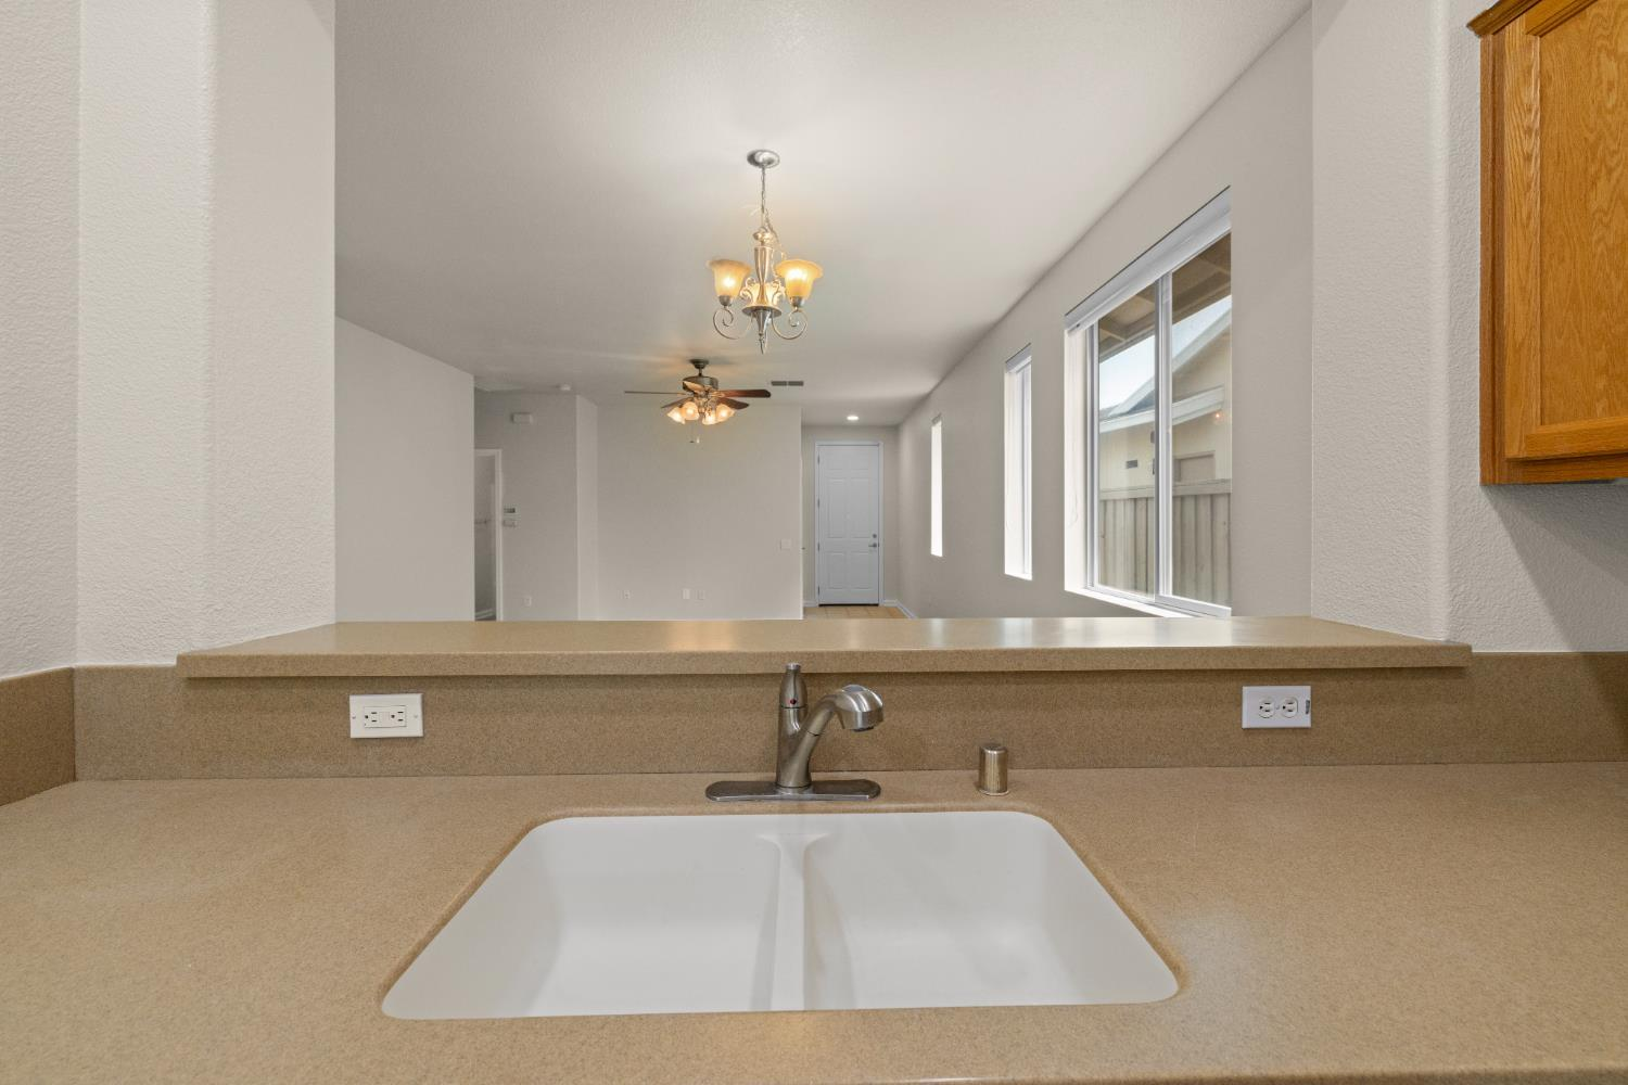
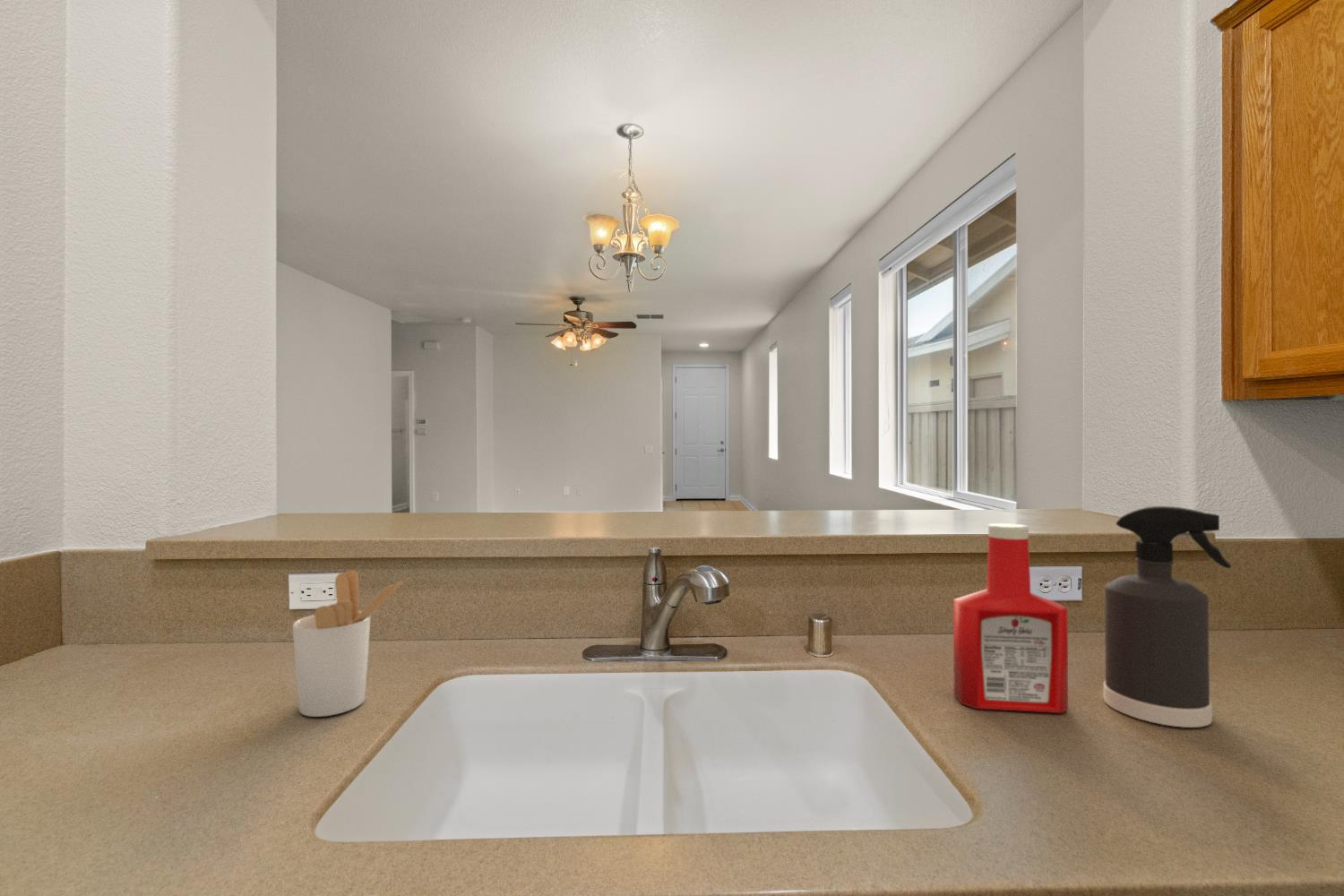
+ utensil holder (352, 640)
+ spray bottle (1163, 607)
+ soap bottle (1008, 613)
